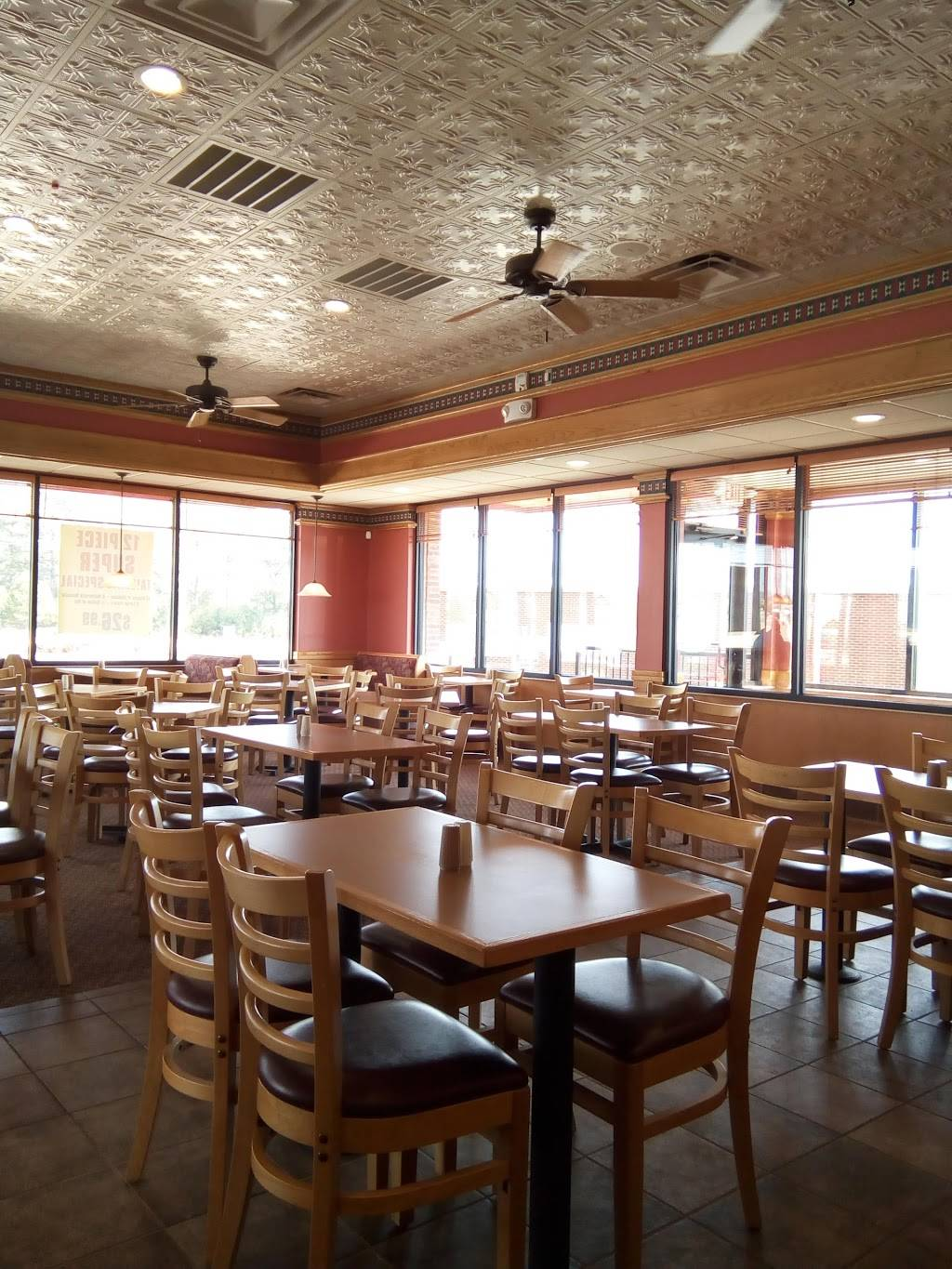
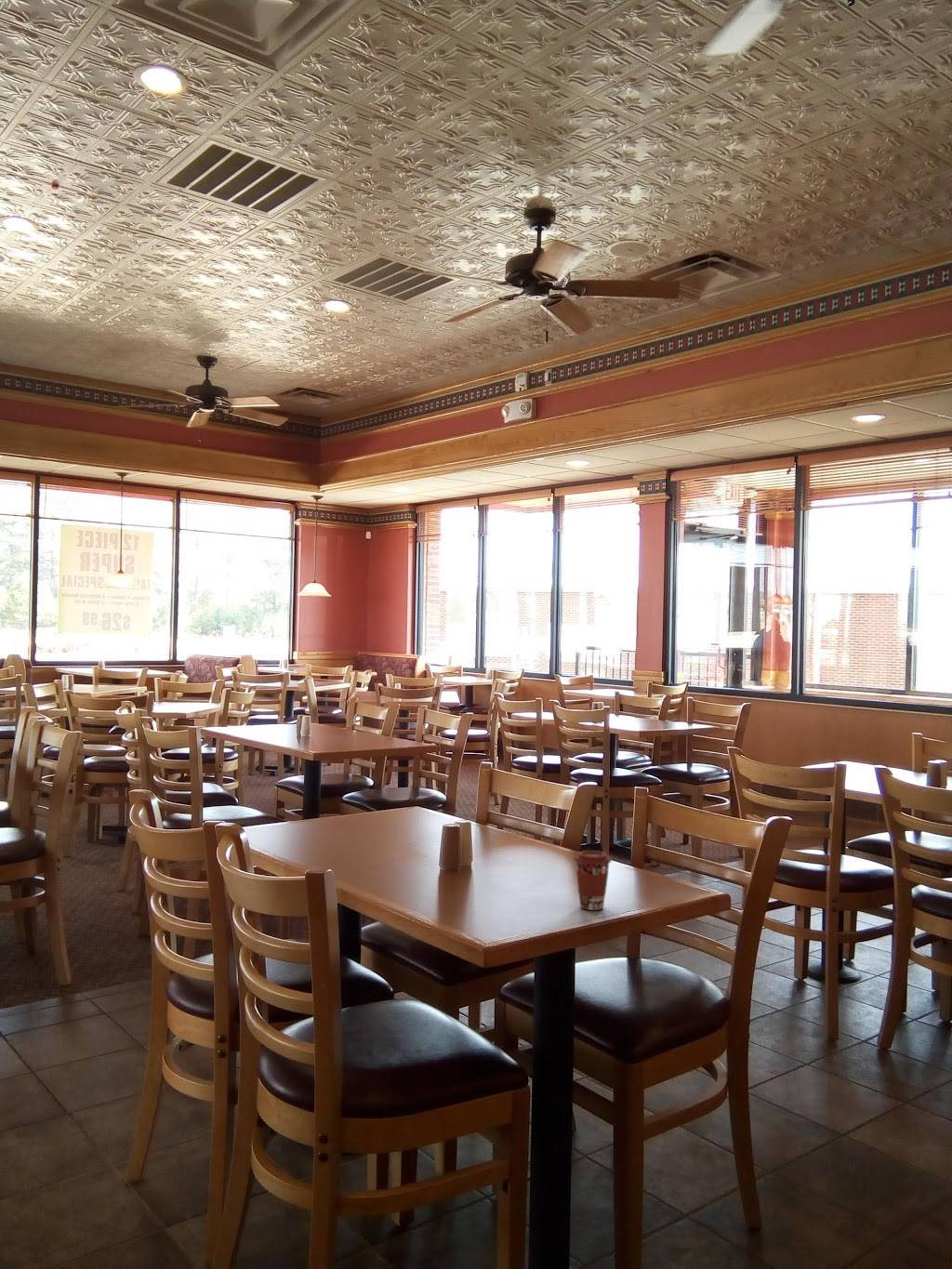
+ coffee cup (592, 879)
